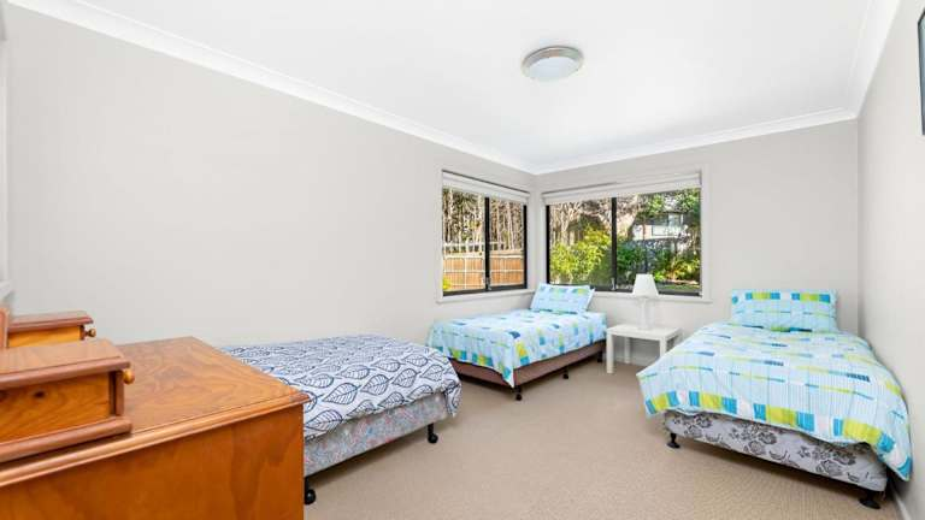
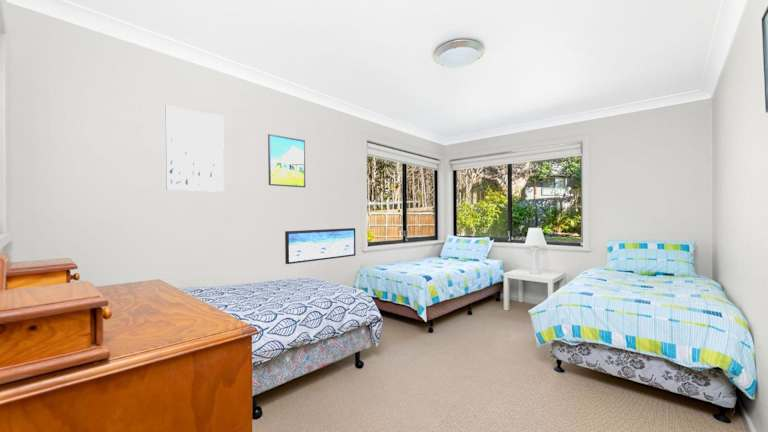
+ wall art (323, 244)
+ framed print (287, 161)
+ wall art (196, 150)
